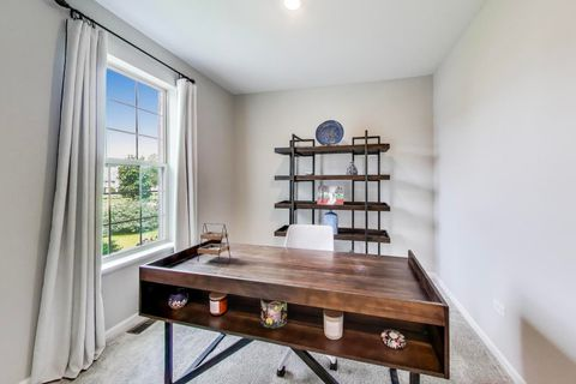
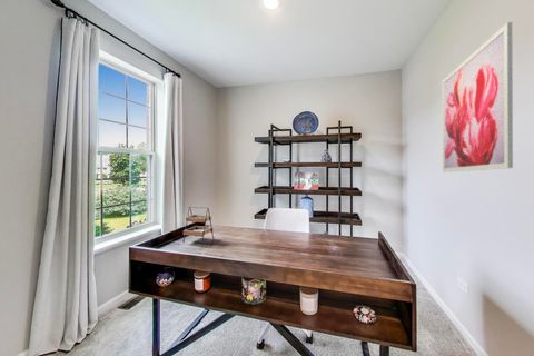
+ wall art (468, 113)
